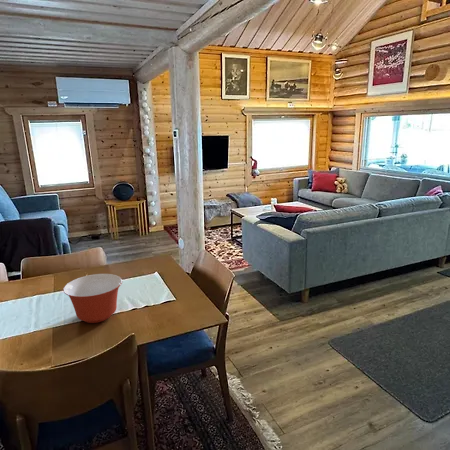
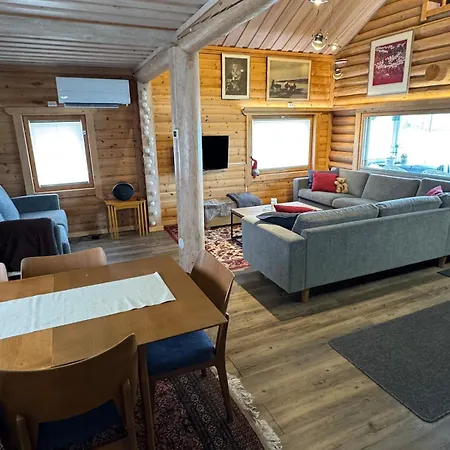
- mixing bowl (95, 300)
